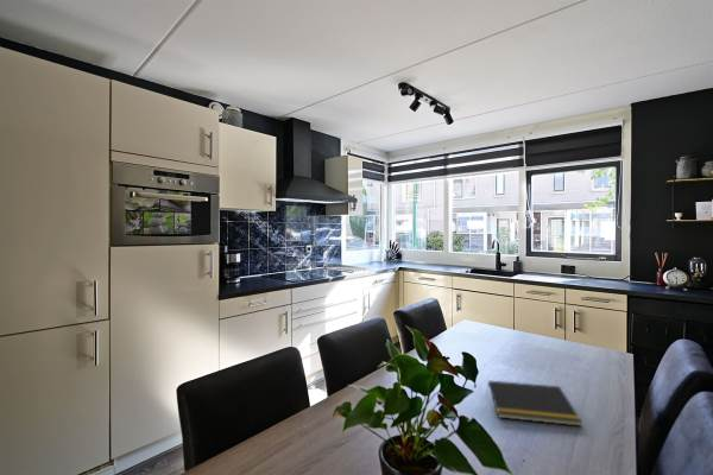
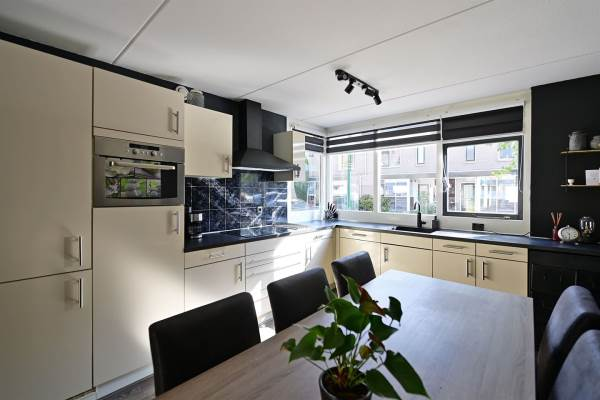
- notepad (530, 400)
